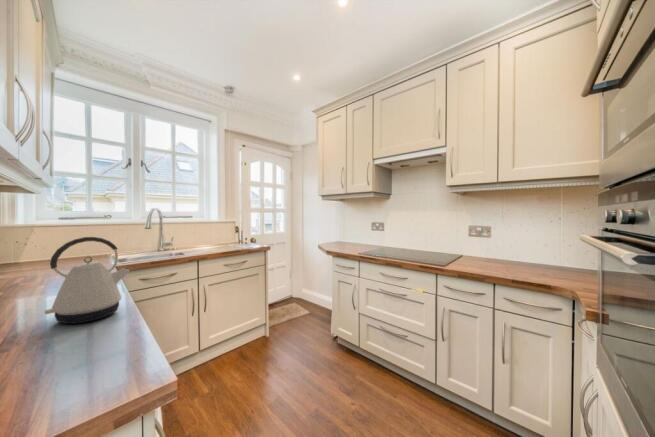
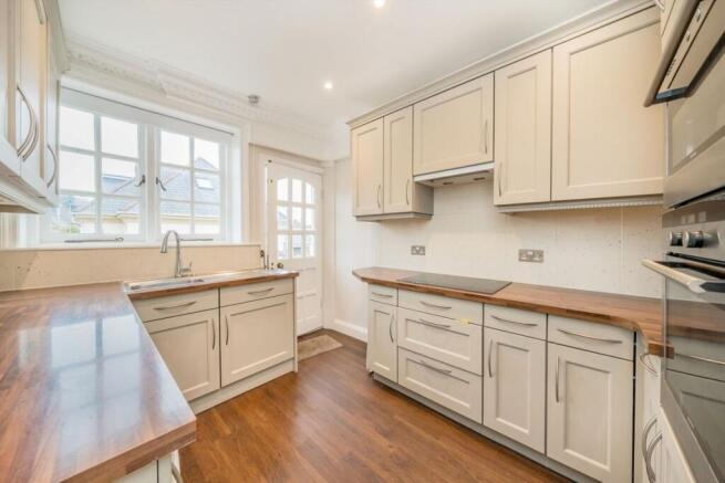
- kettle (91, 276)
